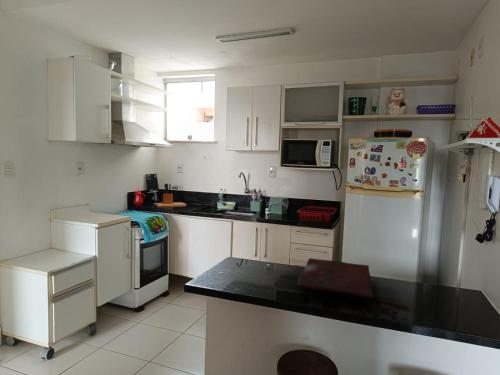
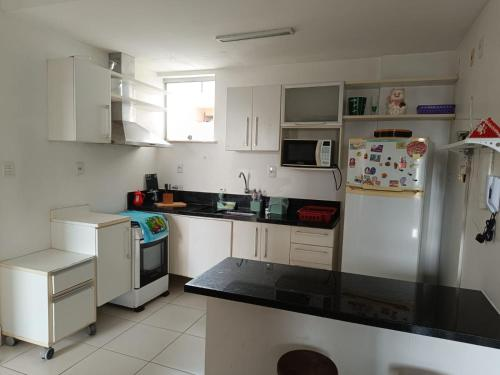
- cutting board (335, 279)
